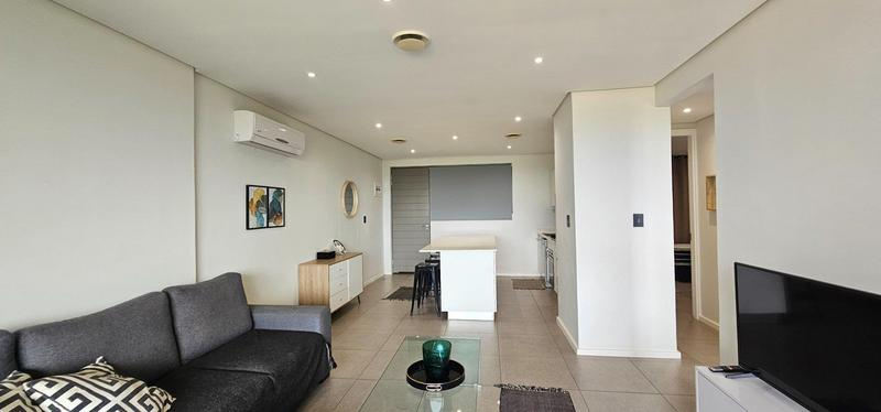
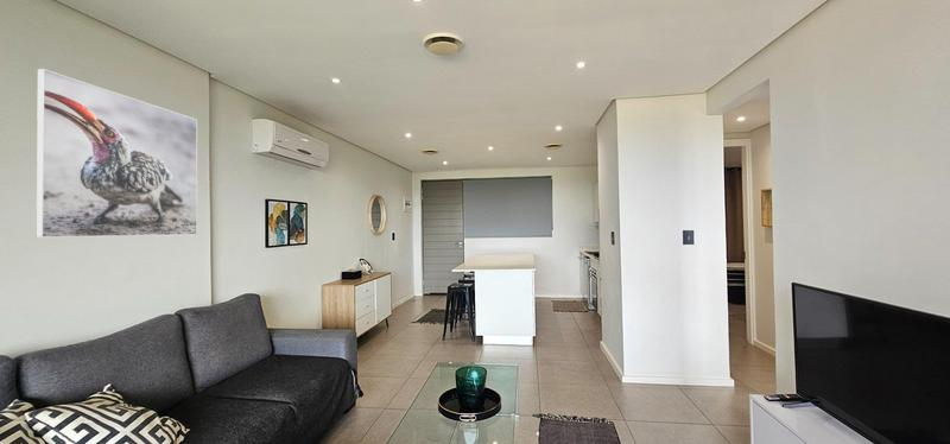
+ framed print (132, 166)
